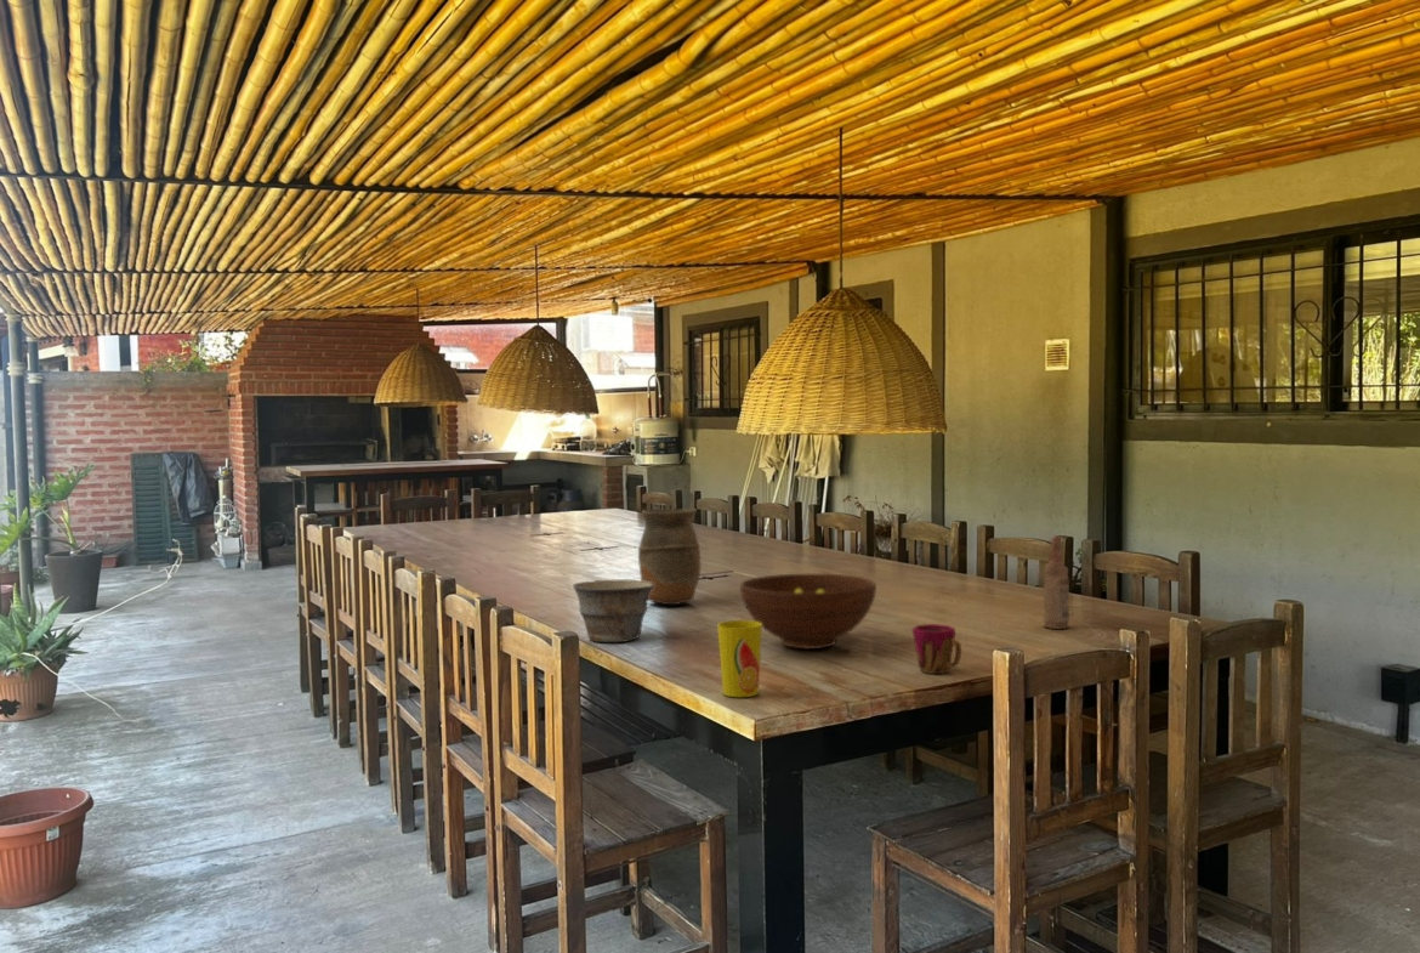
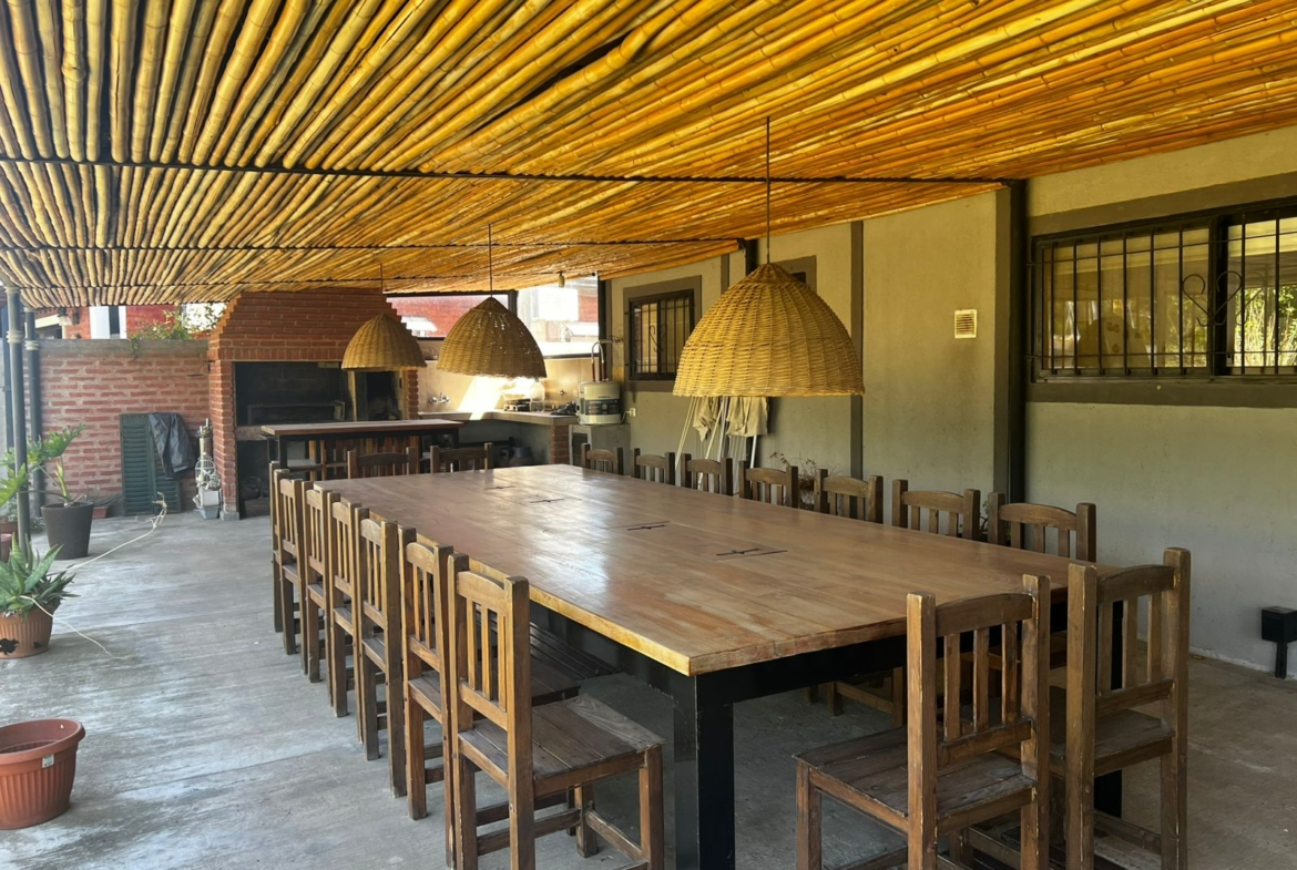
- cup (739, 658)
- vase (669, 556)
- cup (938, 649)
- fruit bowl (808, 613)
- bottle (1056, 580)
- bowl (613, 611)
